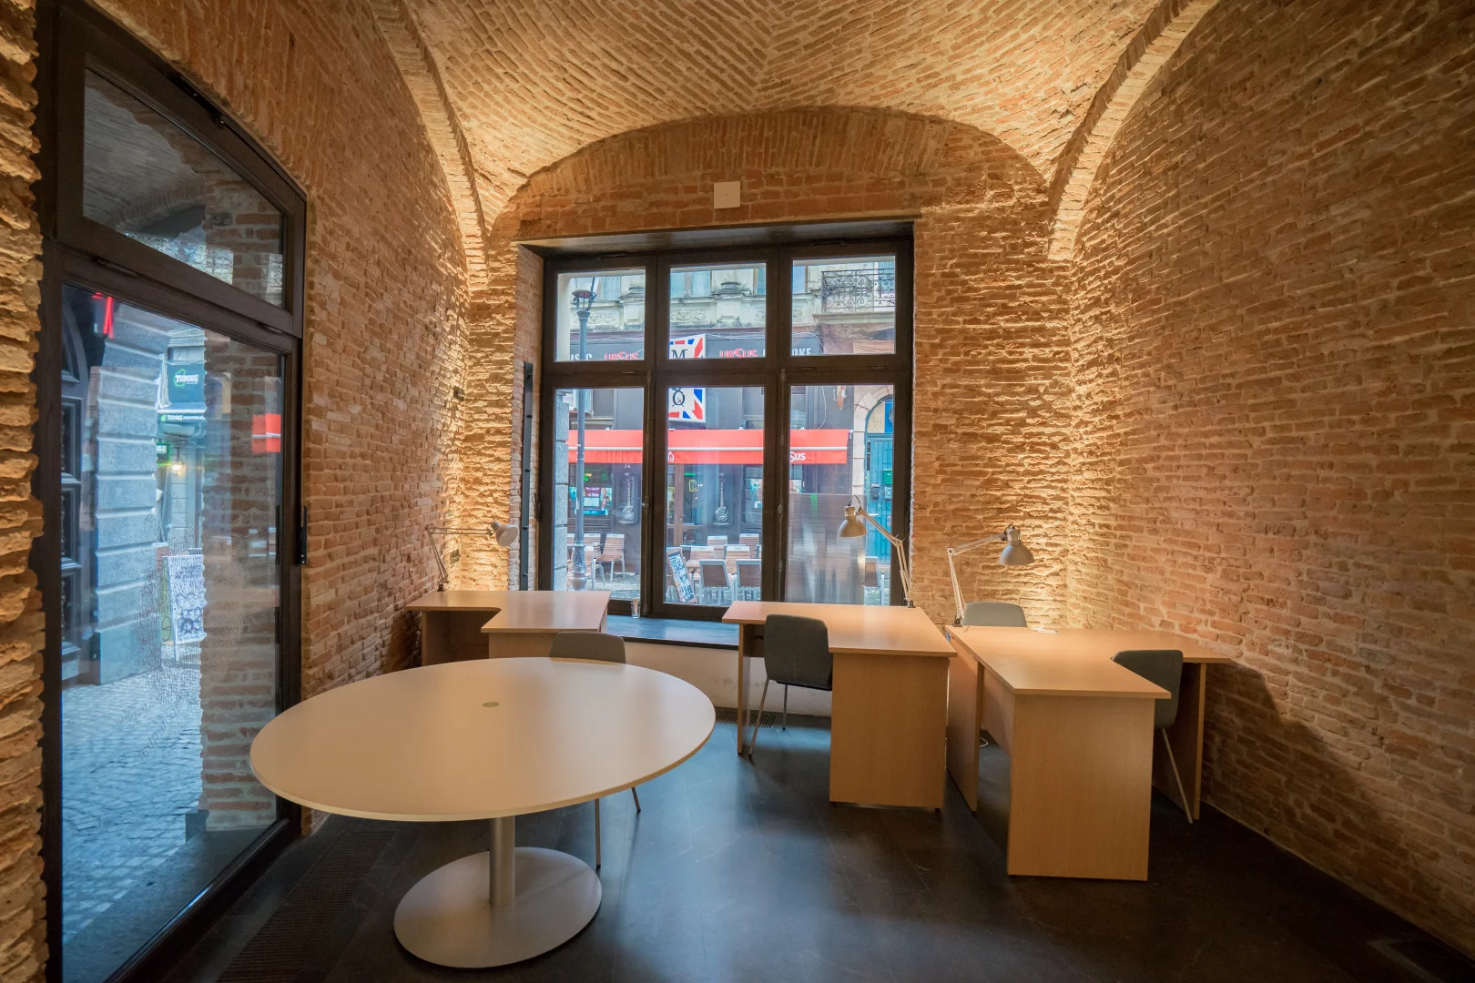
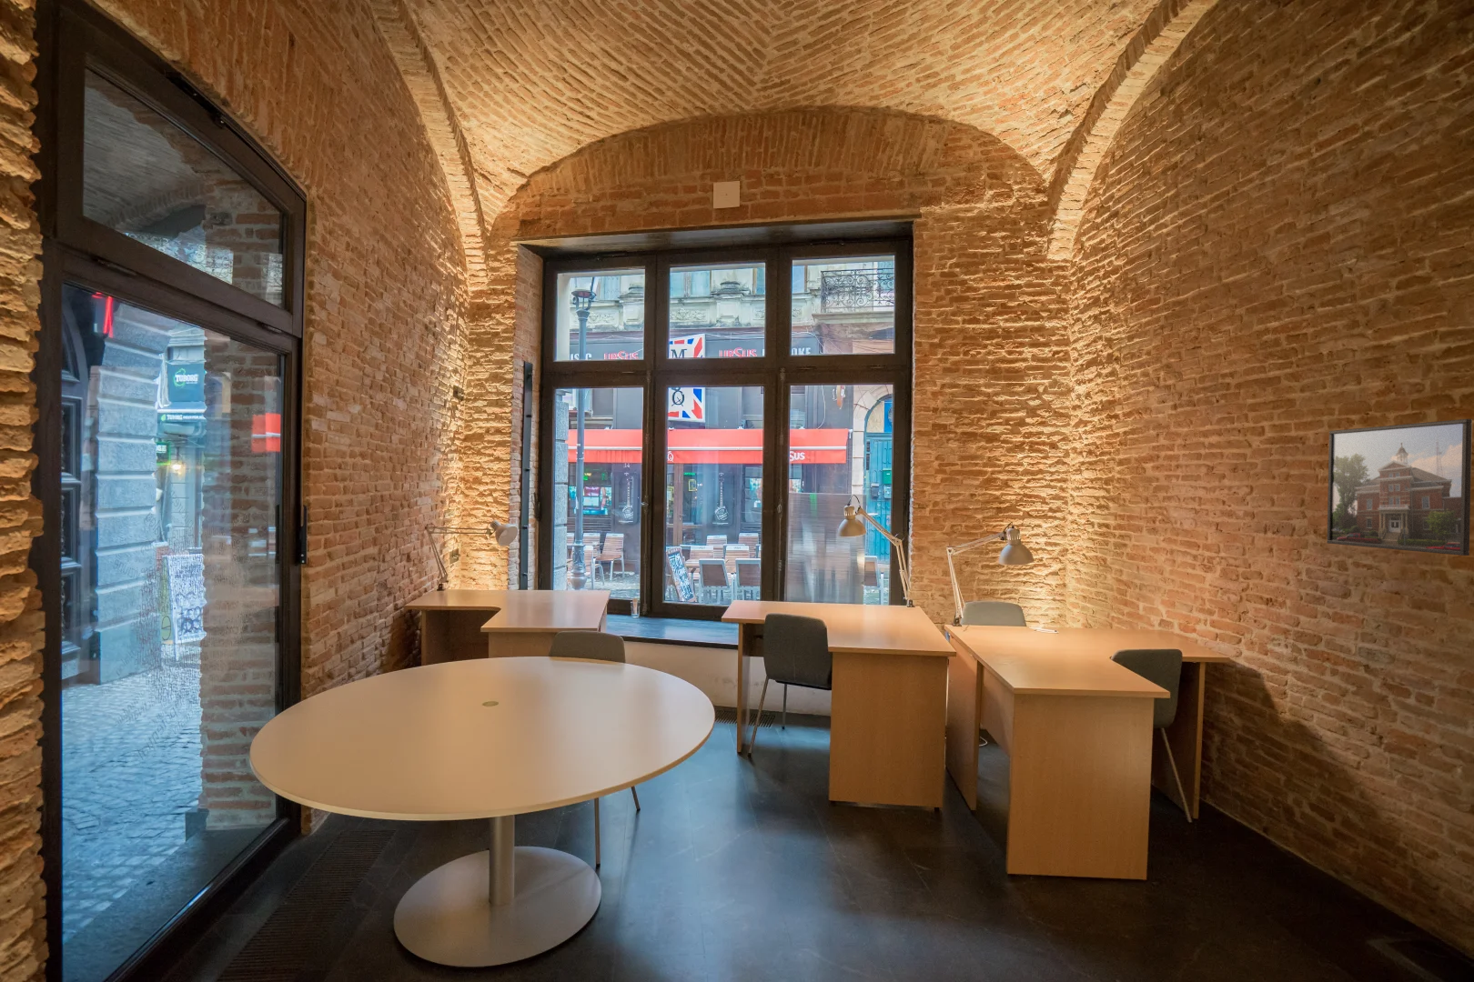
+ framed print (1392, 487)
